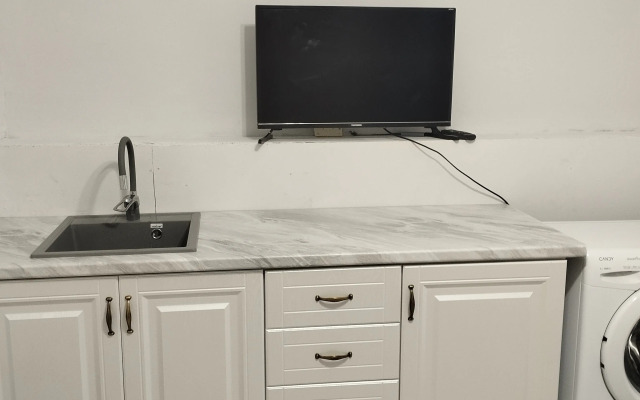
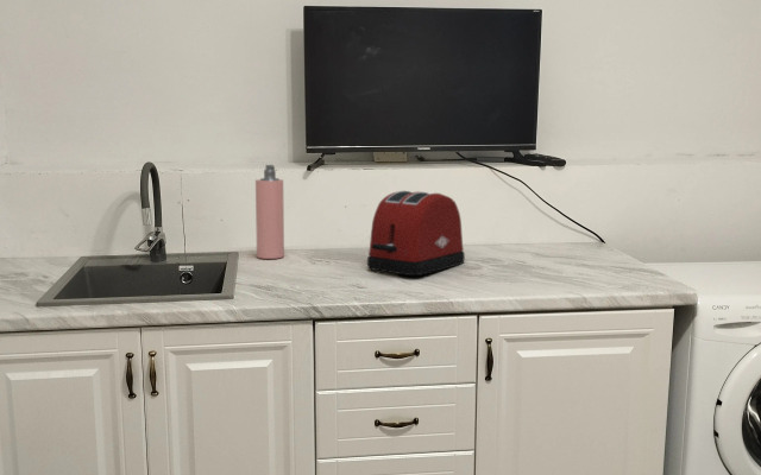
+ spray bottle (269, 210)
+ toaster (416, 229)
